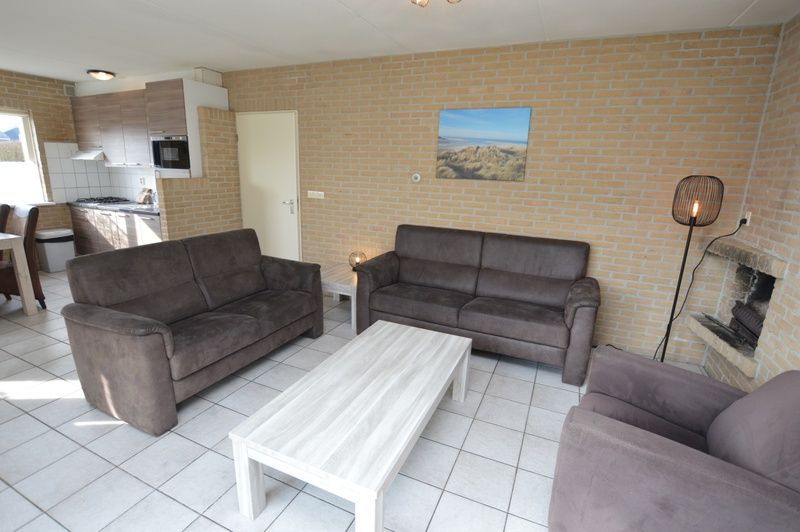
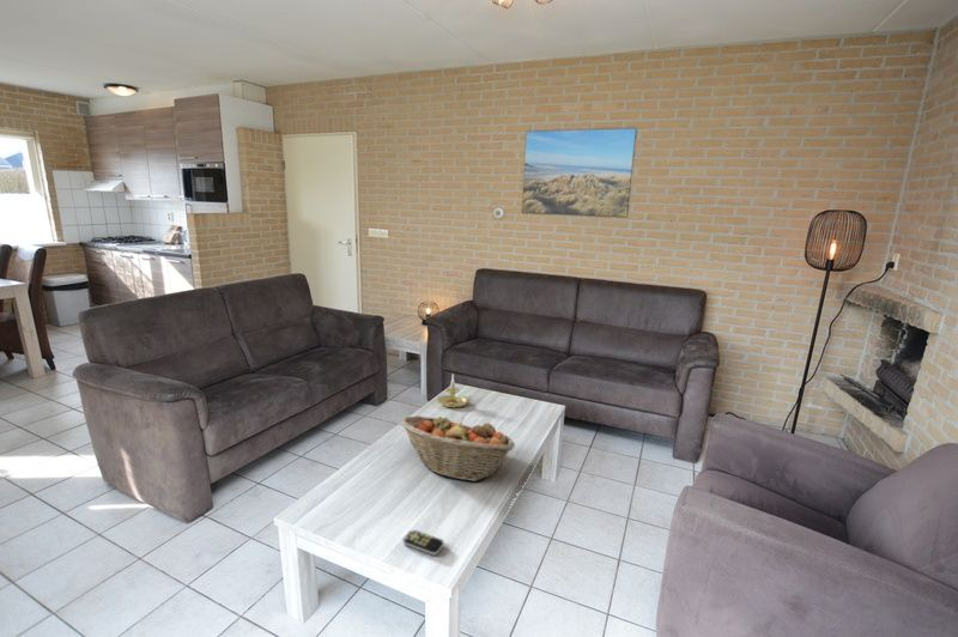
+ remote control (423, 541)
+ candle holder (454, 388)
+ fruit basket (455, 439)
